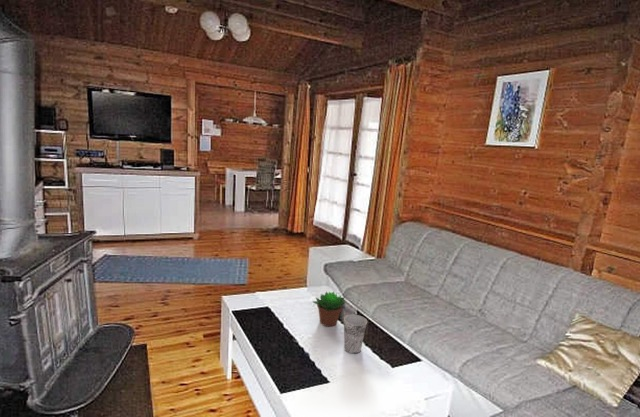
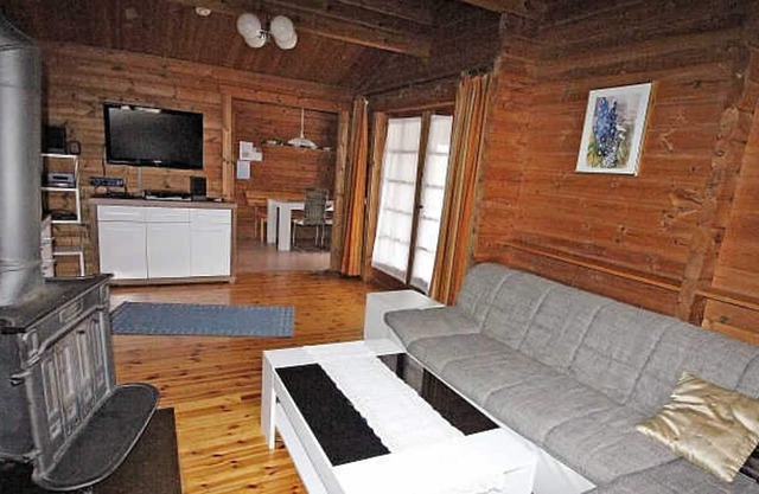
- cup (354, 334)
- succulent plant (329, 308)
